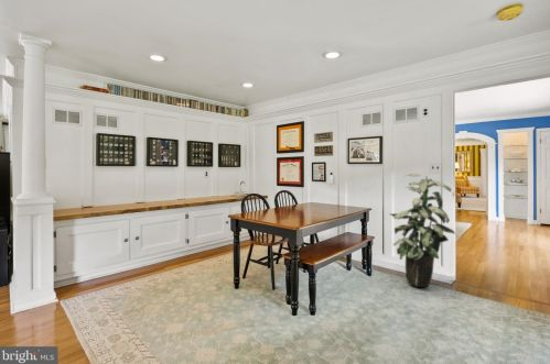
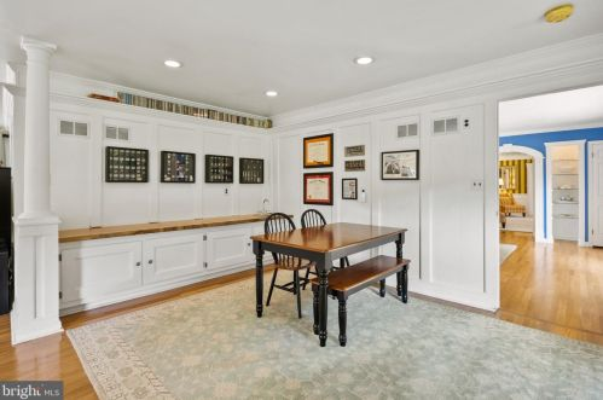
- indoor plant (419, 228)
